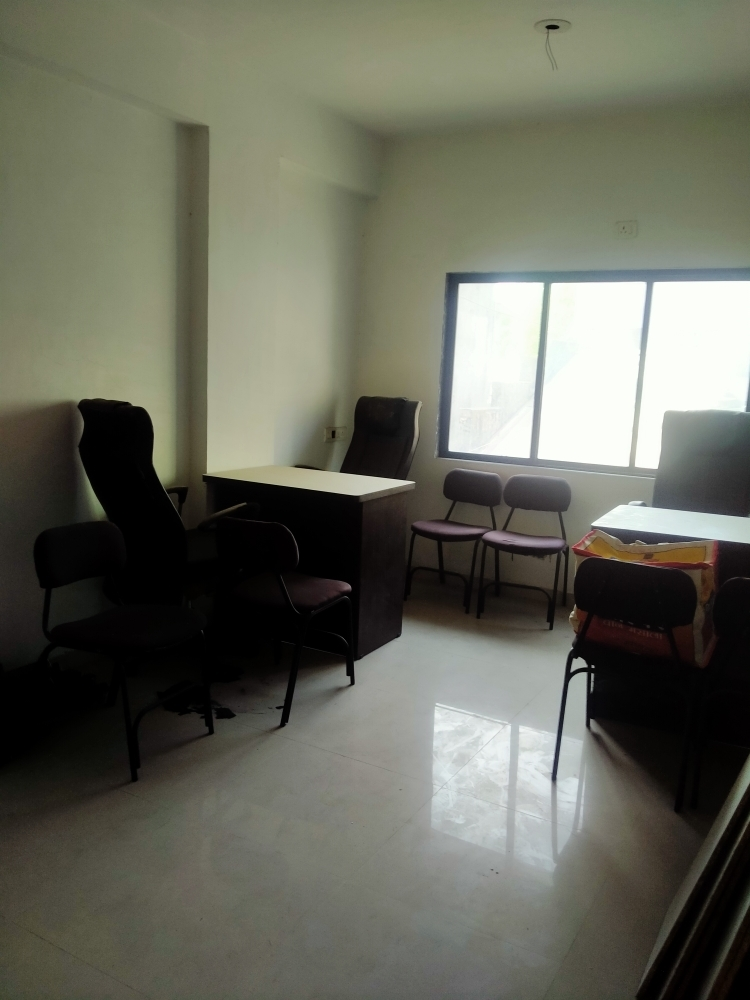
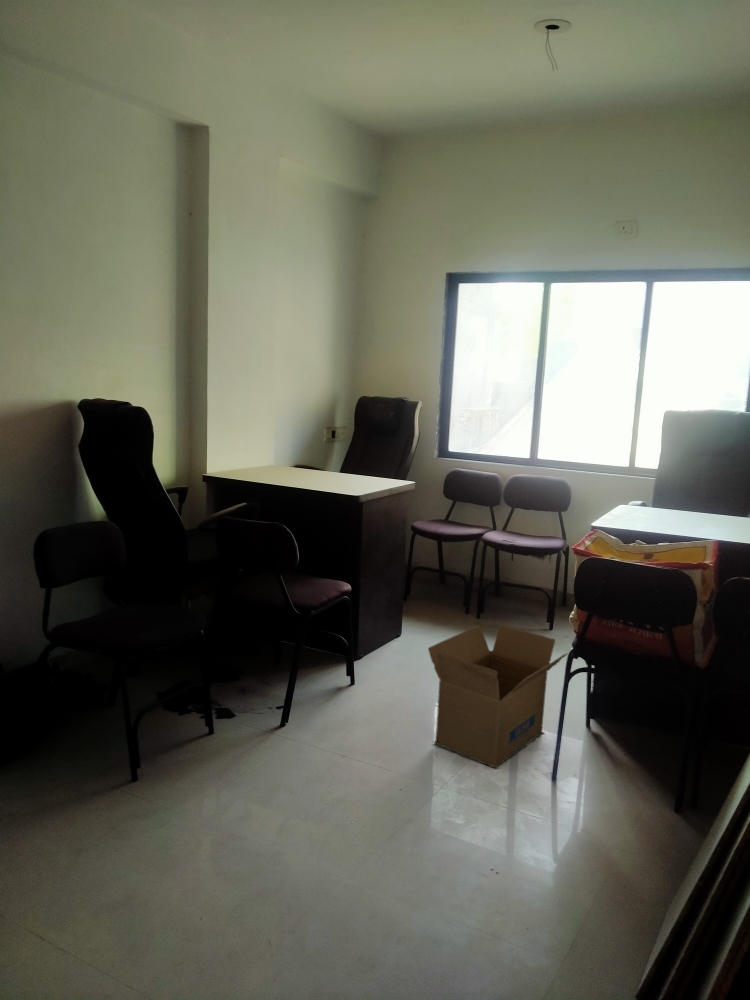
+ cardboard box (496, 692)
